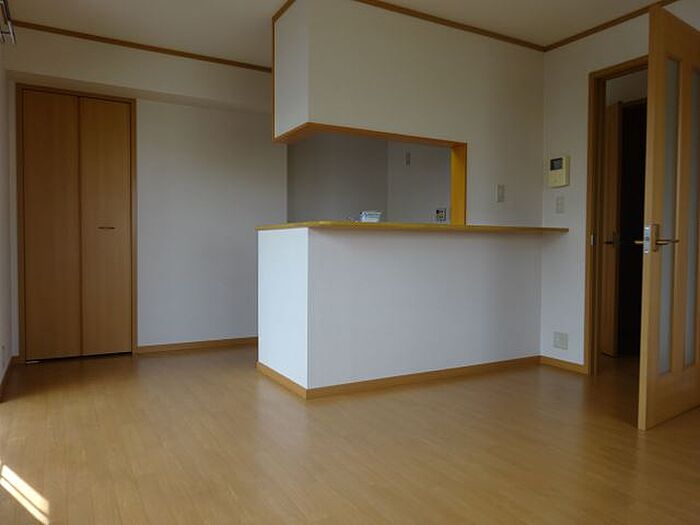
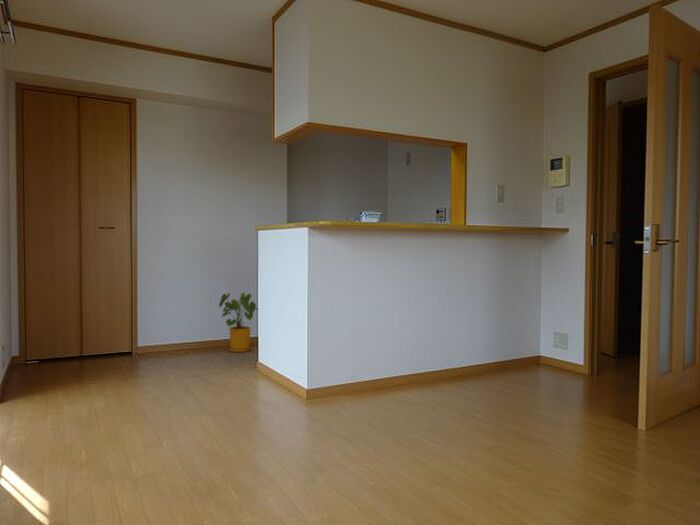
+ house plant (237, 322)
